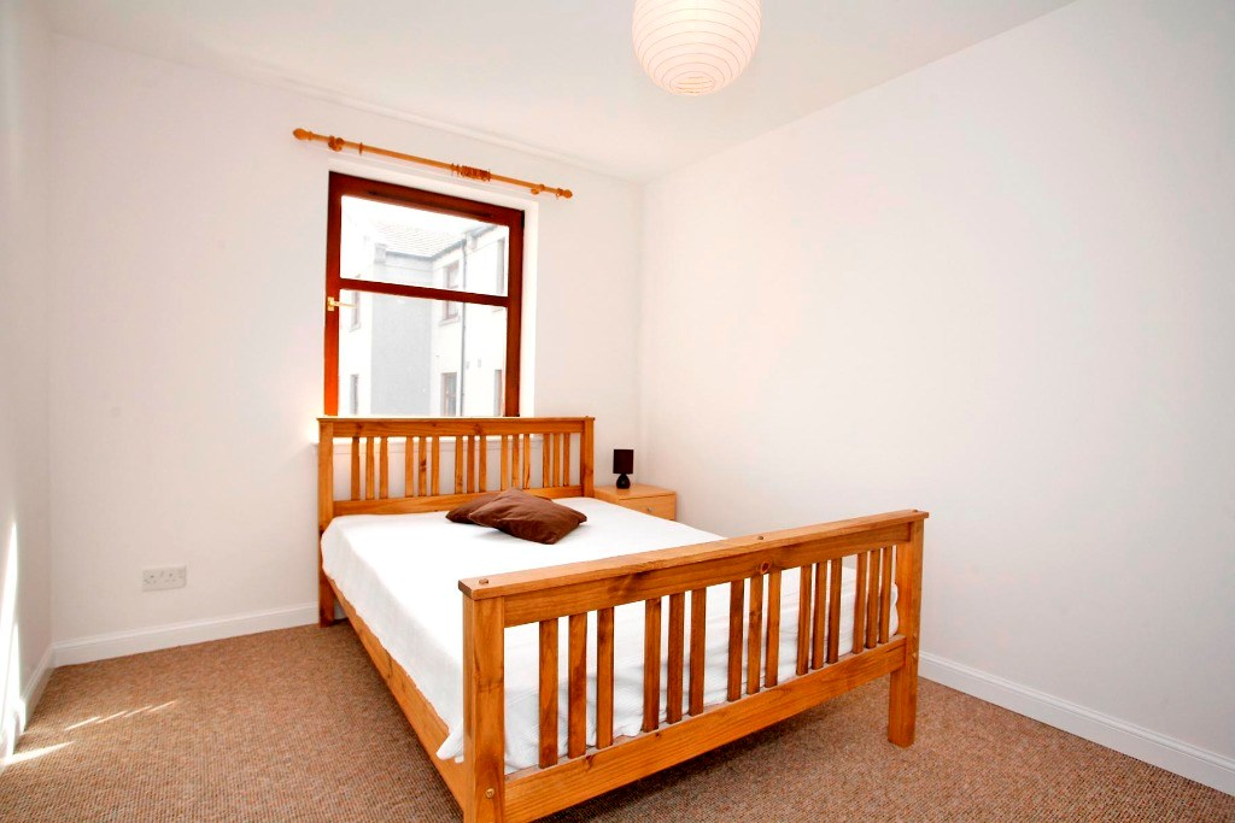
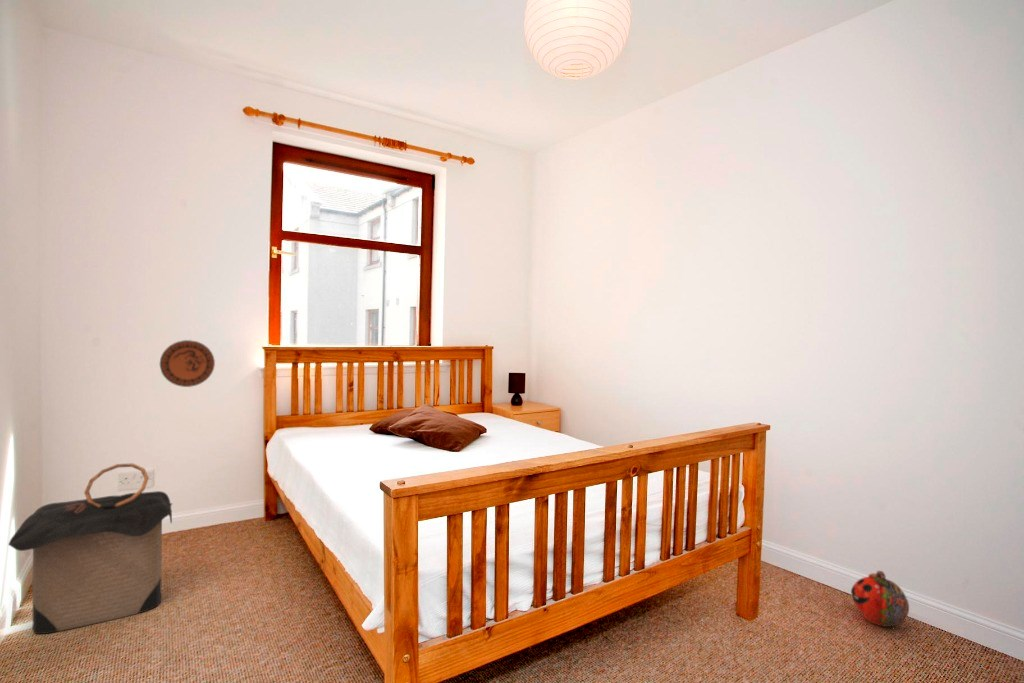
+ decorative ball (879, 595)
+ decorative plate (187, 363)
+ laundry hamper (98, 542)
